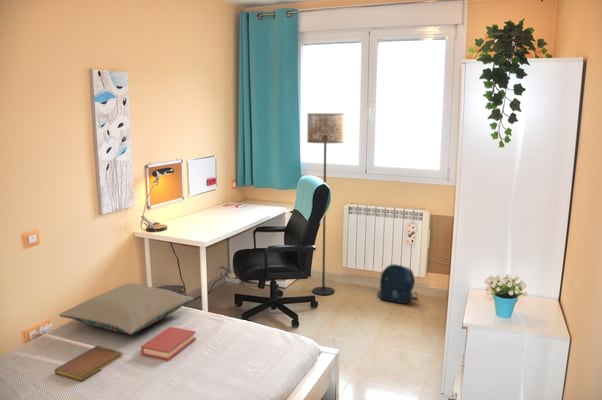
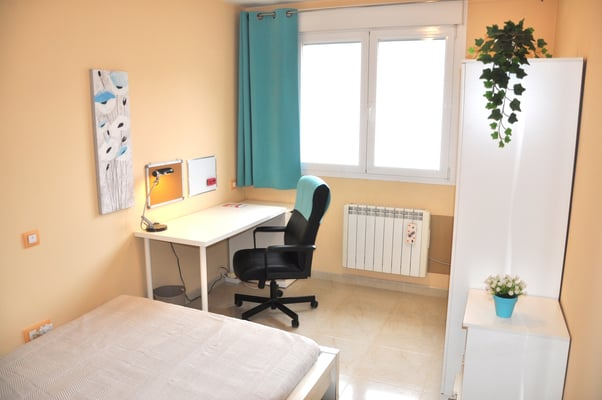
- pillow (129, 306)
- backpack (396, 280)
- book (169, 342)
- notebook (89, 362)
- floor lamp (324, 216)
